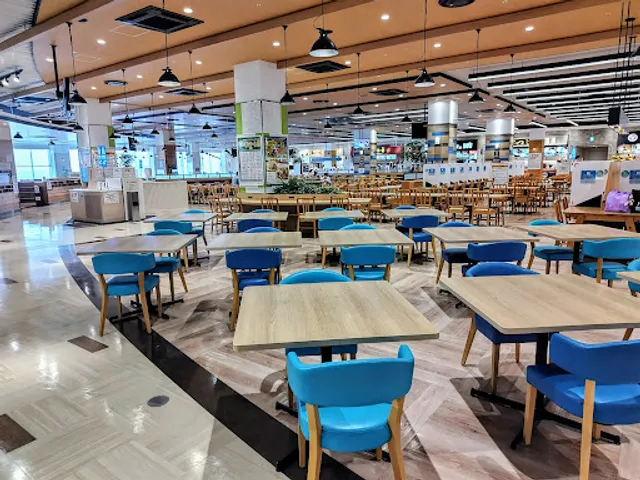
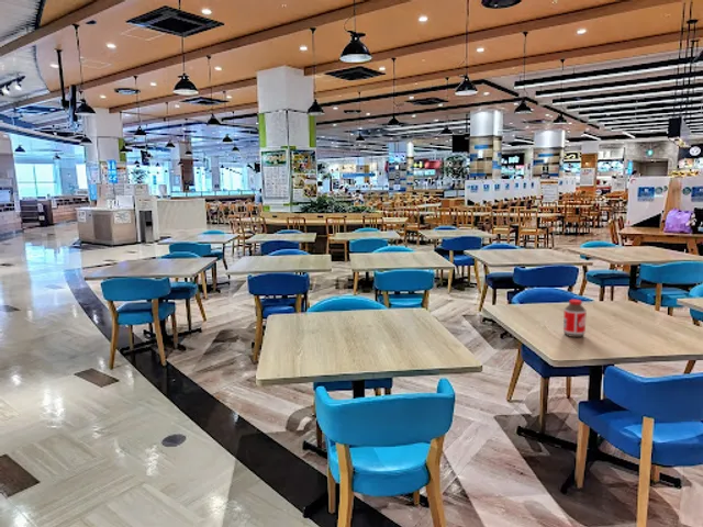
+ bottle (574, 317)
